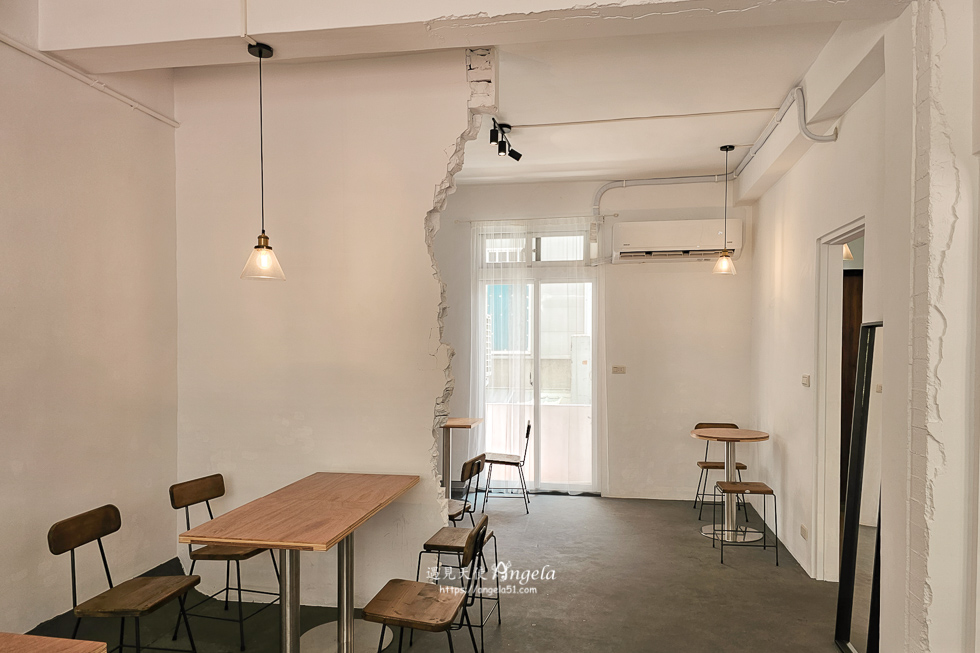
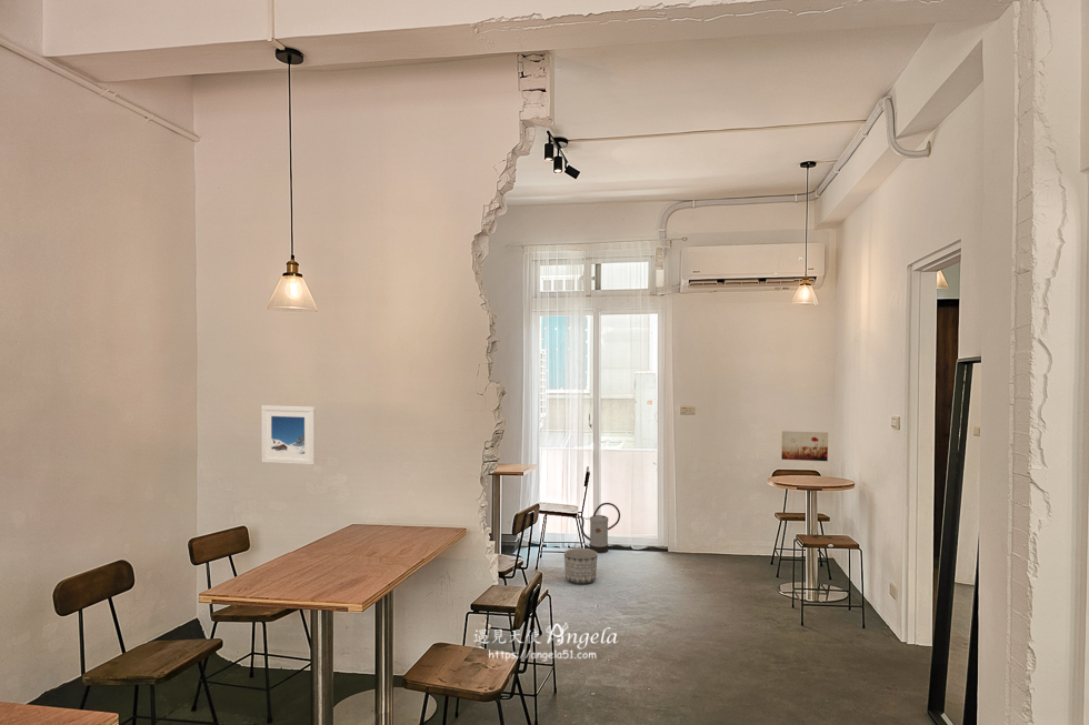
+ planter (580, 566)
+ wall art (805, 445)
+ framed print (288, 434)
+ watering can (598, 526)
